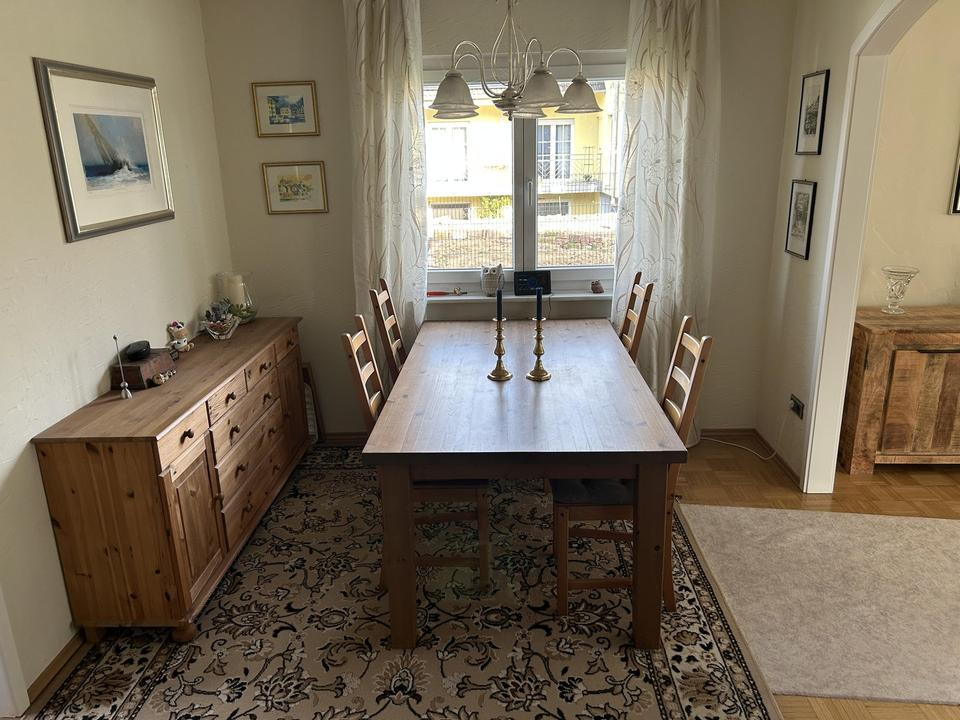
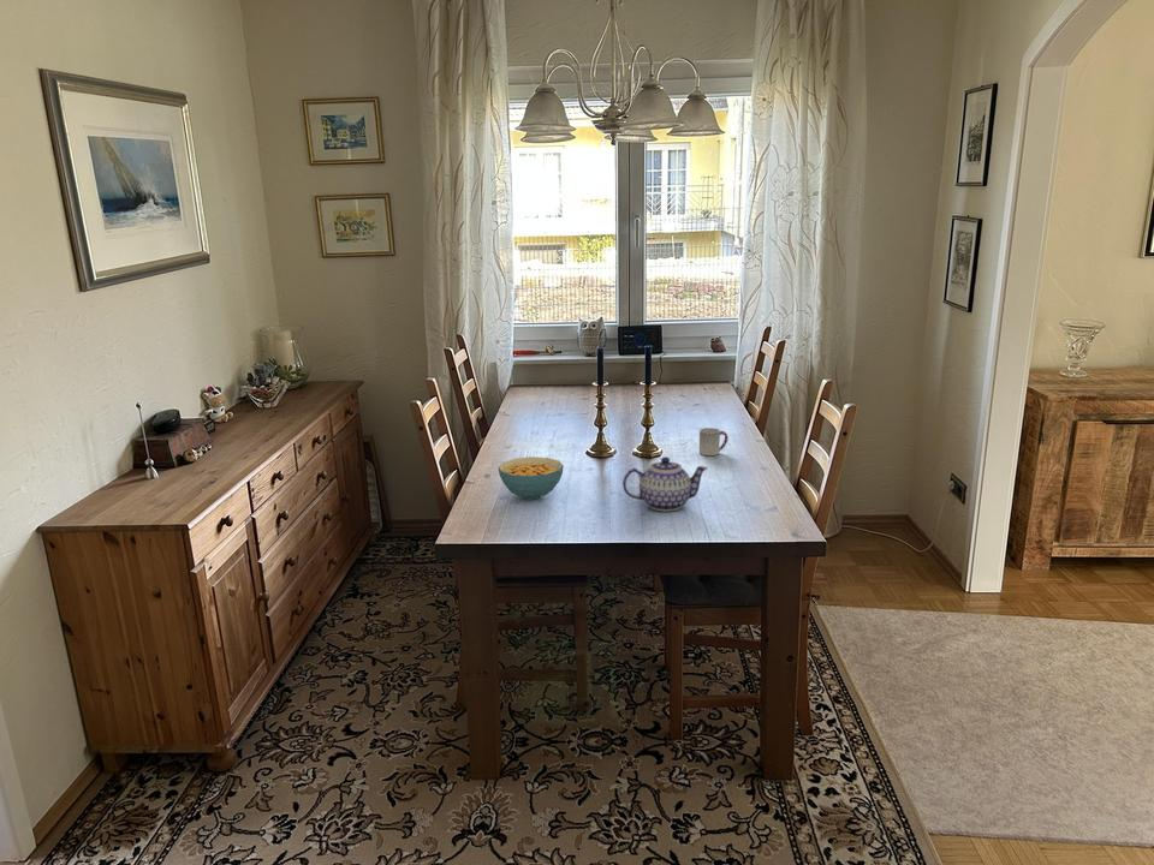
+ cup (713, 441)
+ cereal bowl (531, 481)
+ teapot (665, 481)
